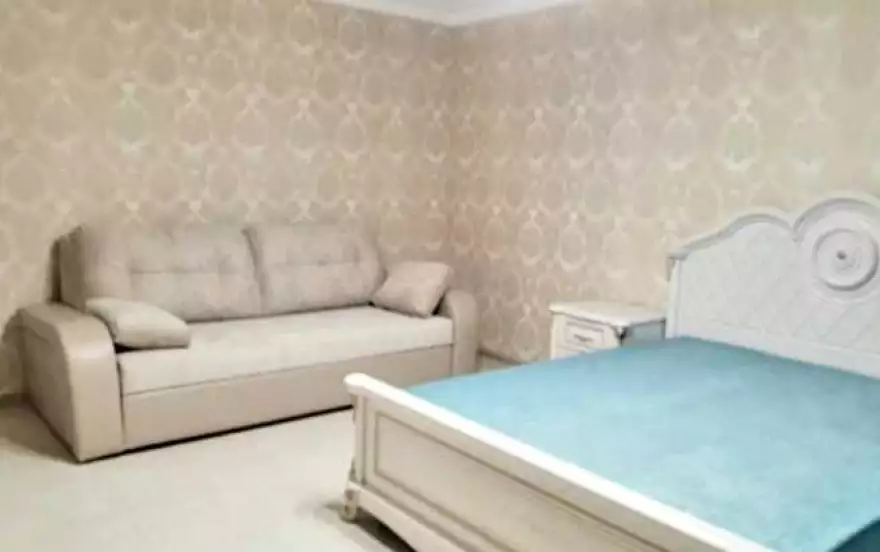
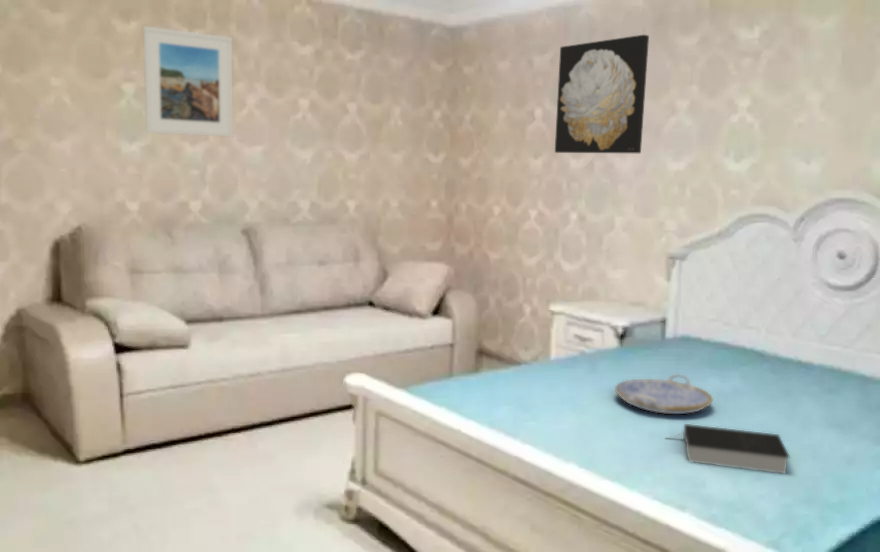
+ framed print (189, 83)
+ serving tray (663, 394)
+ wall art (599, 97)
+ book (724, 446)
